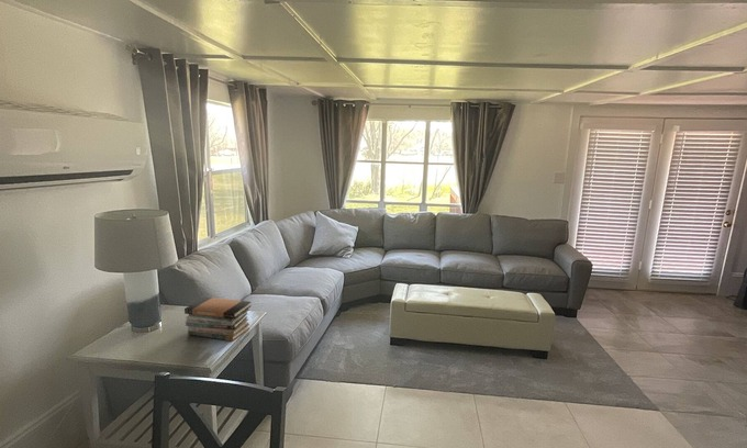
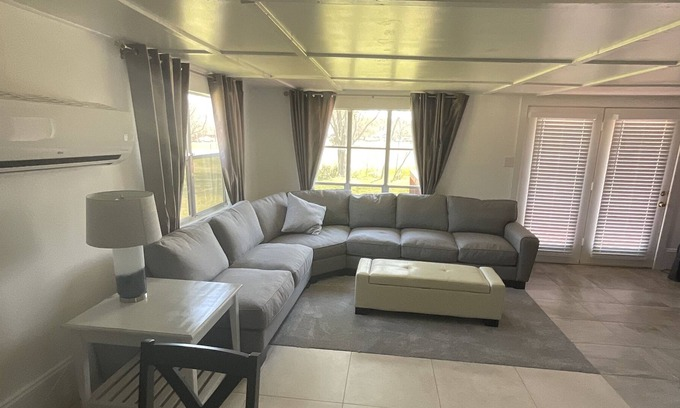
- book stack (218, 317)
